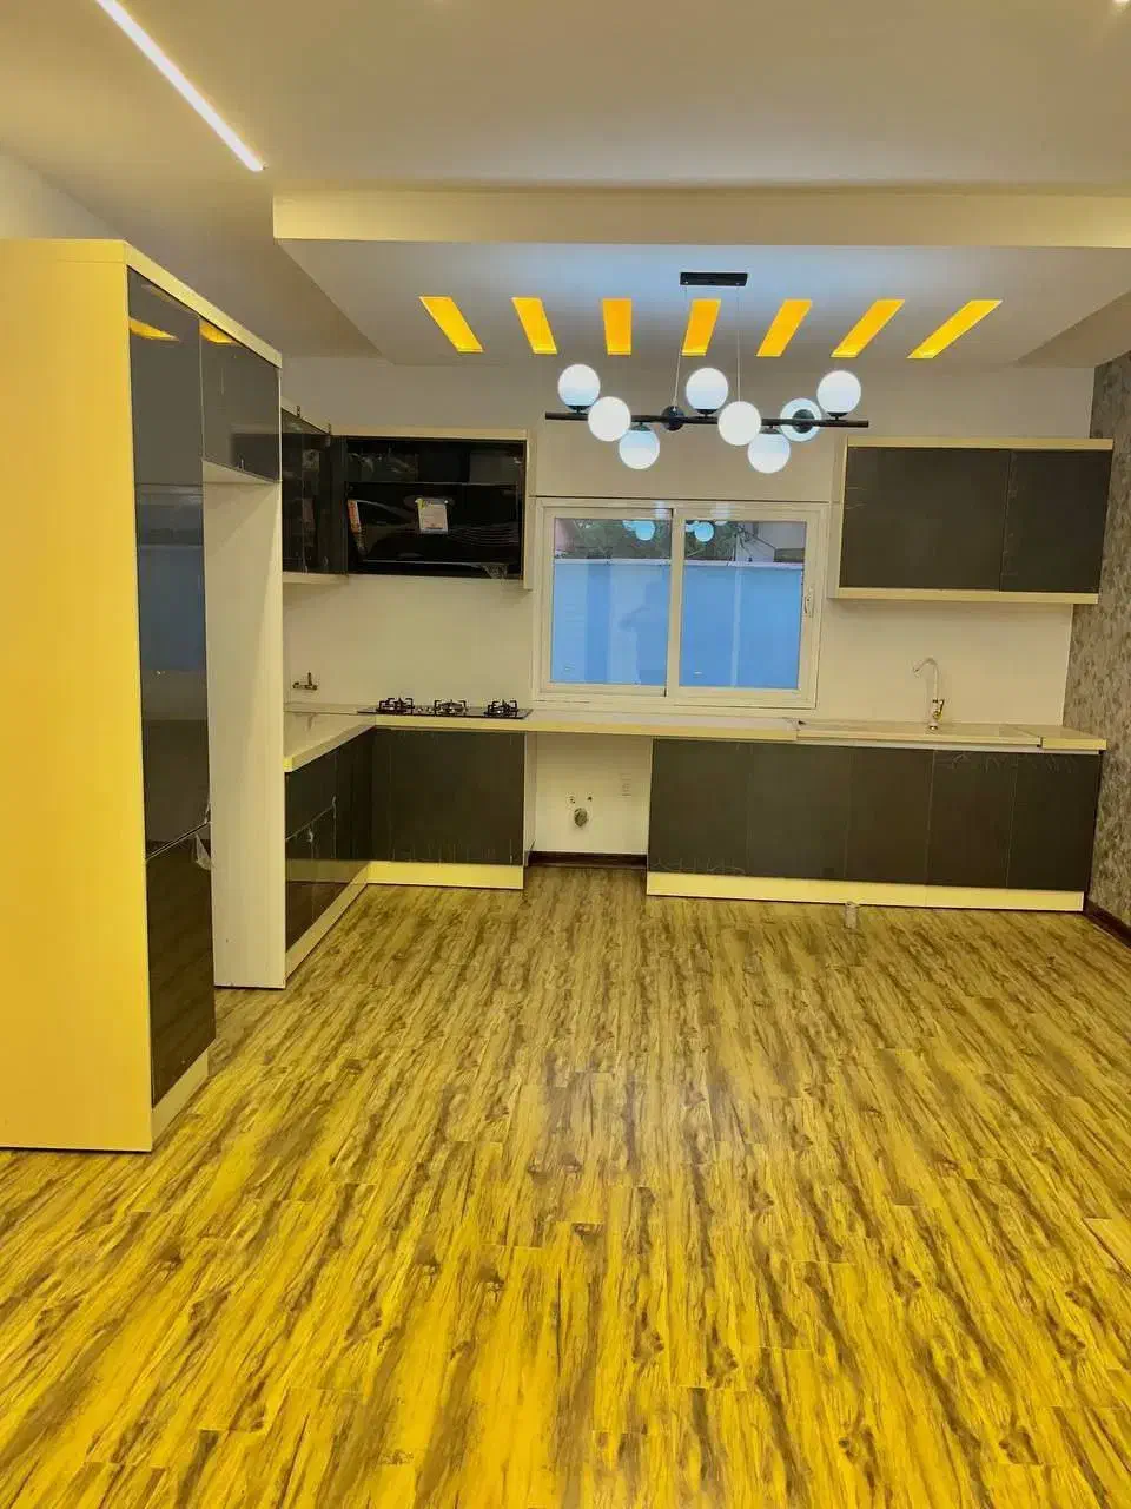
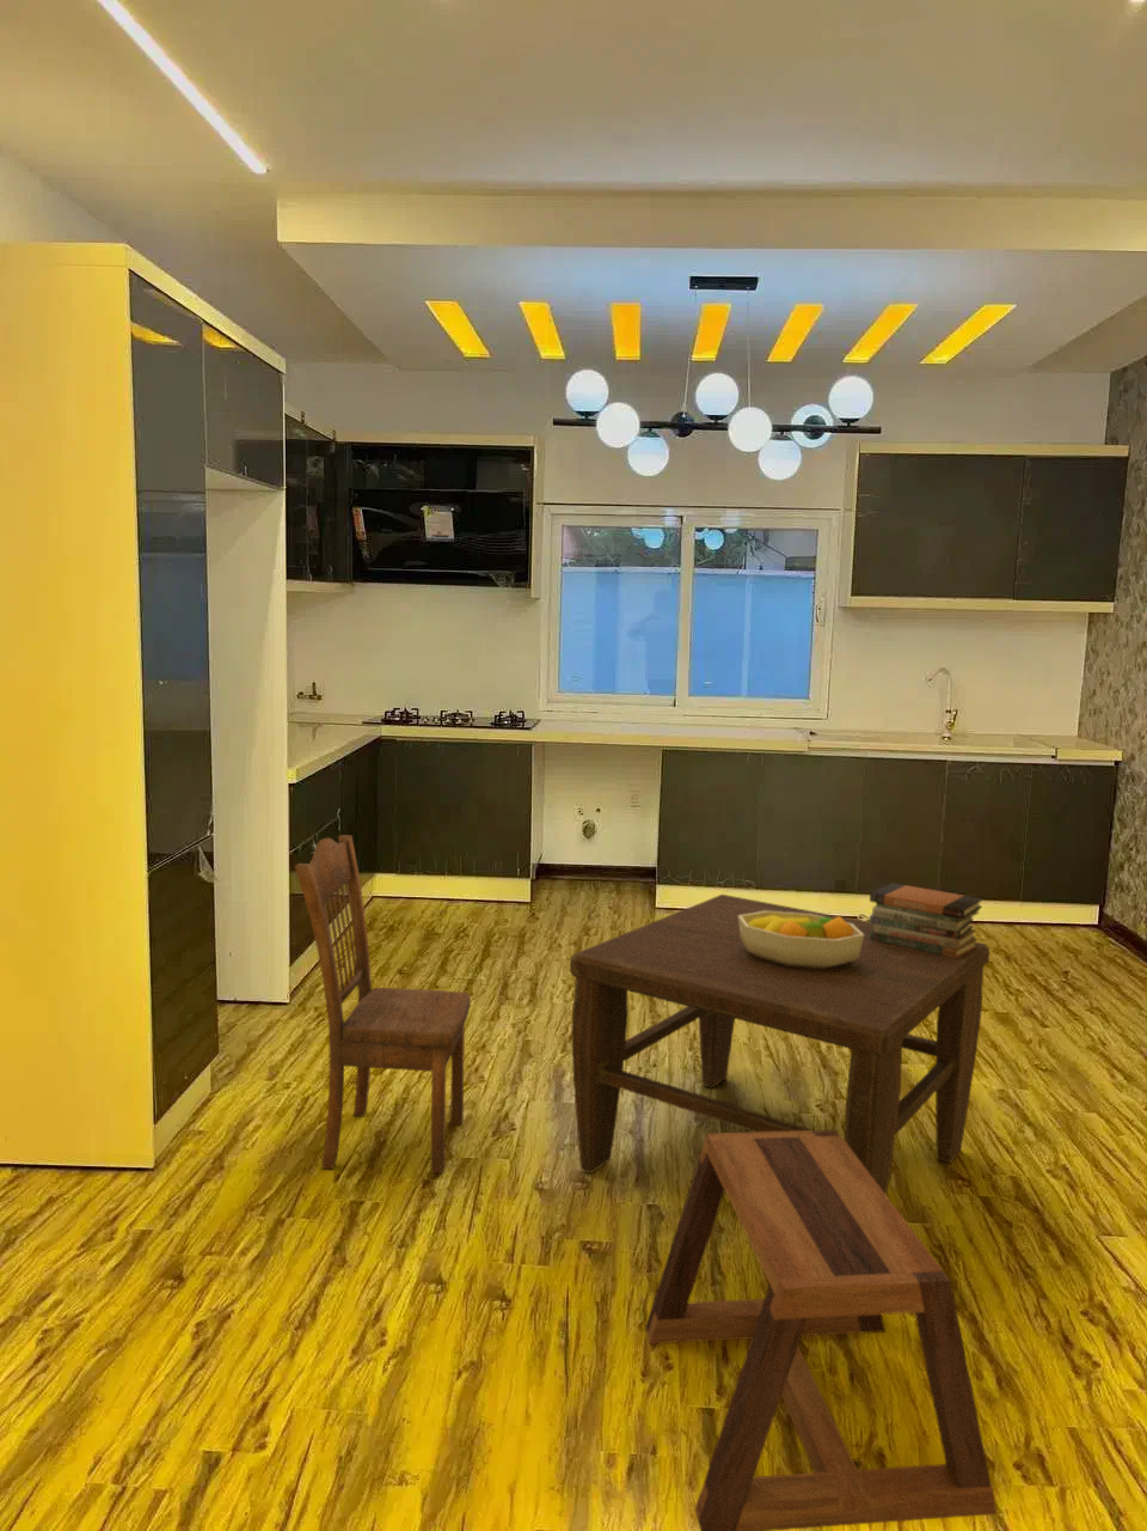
+ book stack (924, 917)
+ coffee table (784, 1031)
+ fruit bowl (798, 933)
+ dining chair (392, 995)
+ stool (806, 1304)
